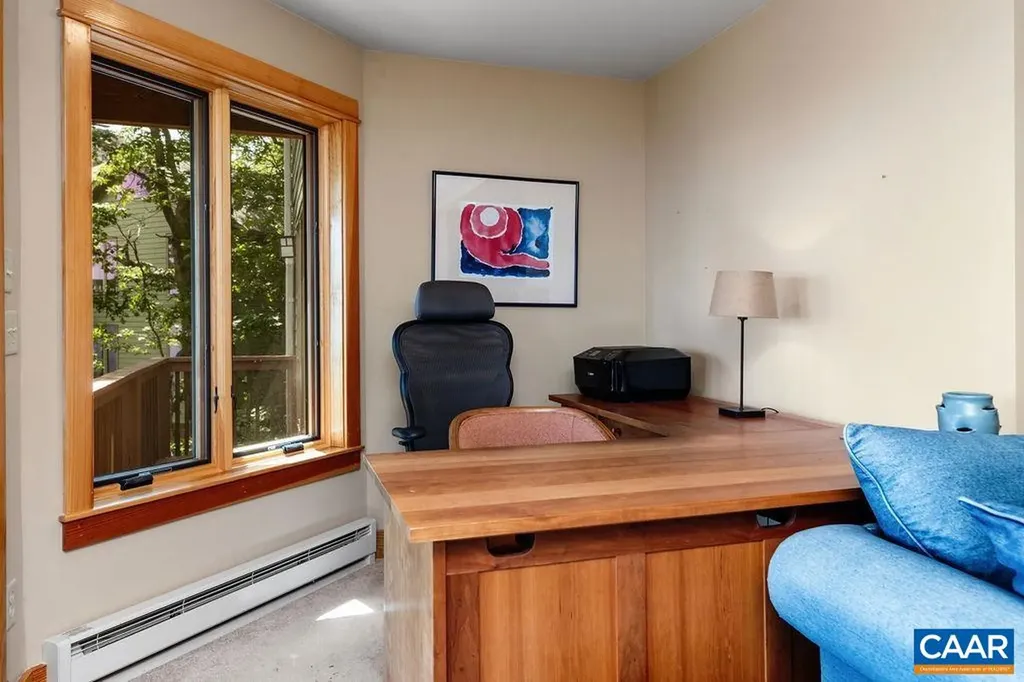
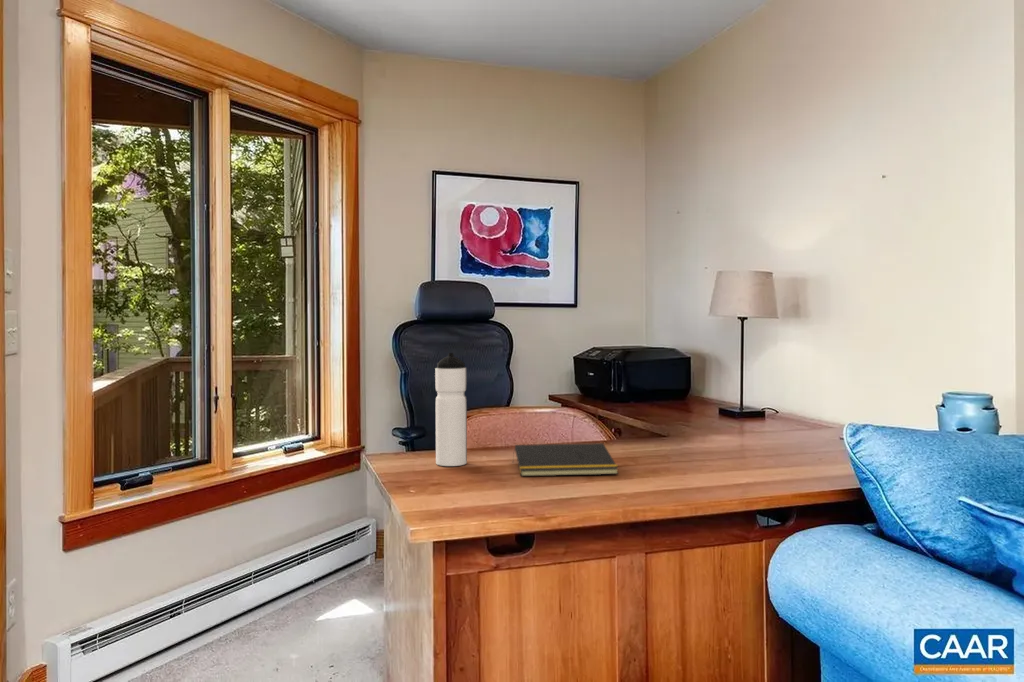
+ water bottle (451, 407)
+ notepad (564, 458)
